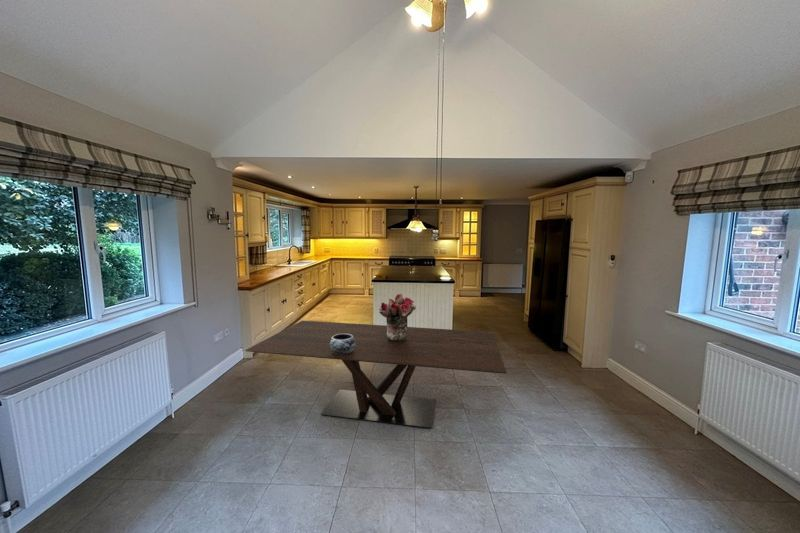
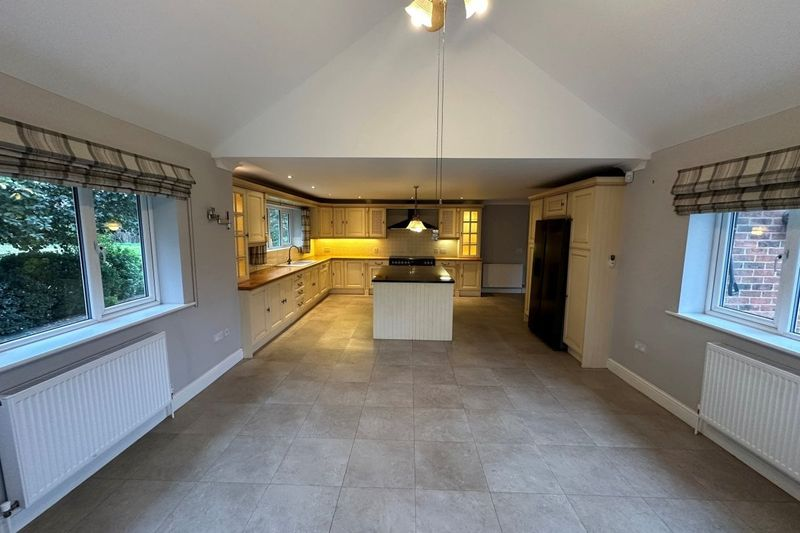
- dining table (385, 378)
- bouquet (396, 317)
- decorative bowl (342, 343)
